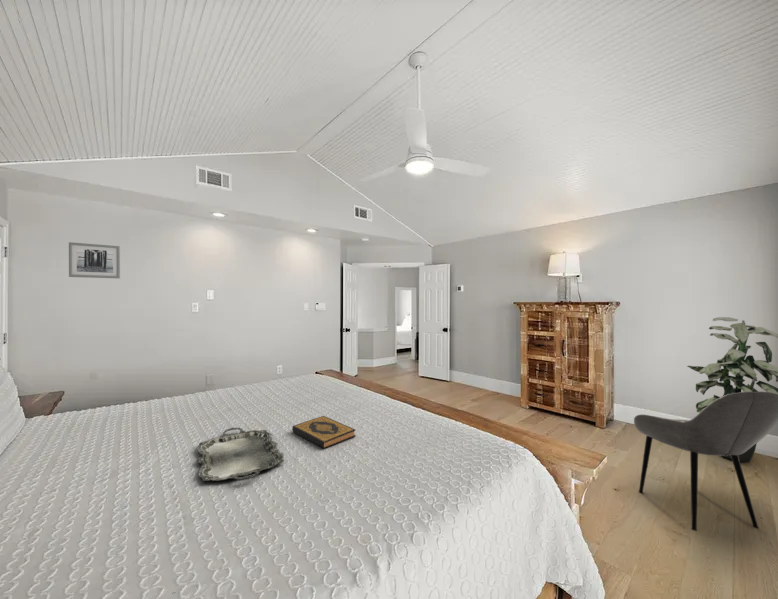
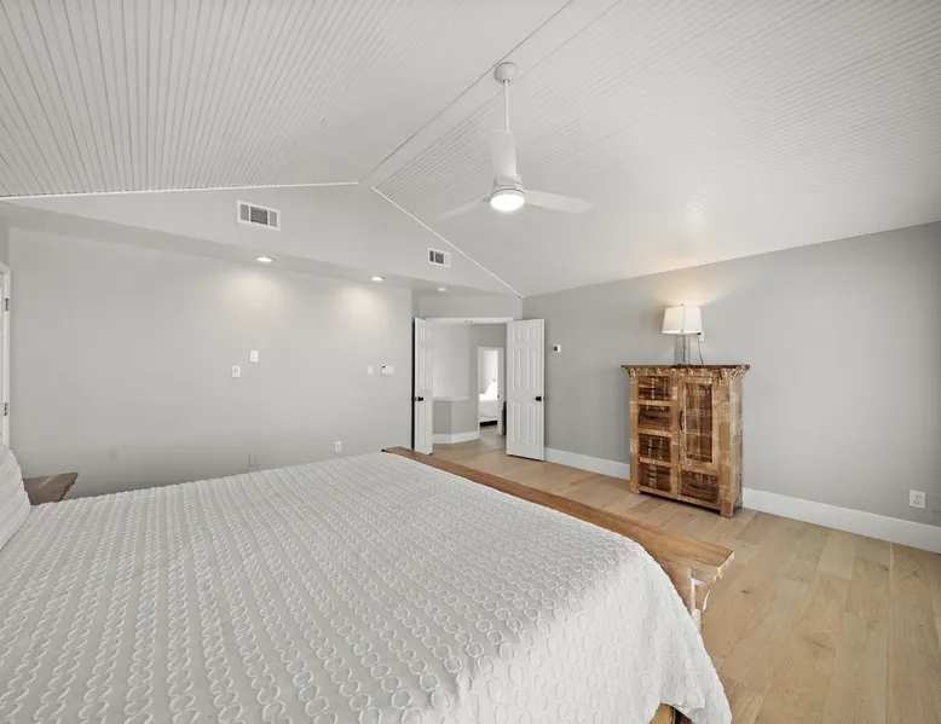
- serving tray (239, 451)
- hardback book (323, 430)
- armchair (703, 446)
- indoor plant (732, 386)
- wall art (95, 261)
